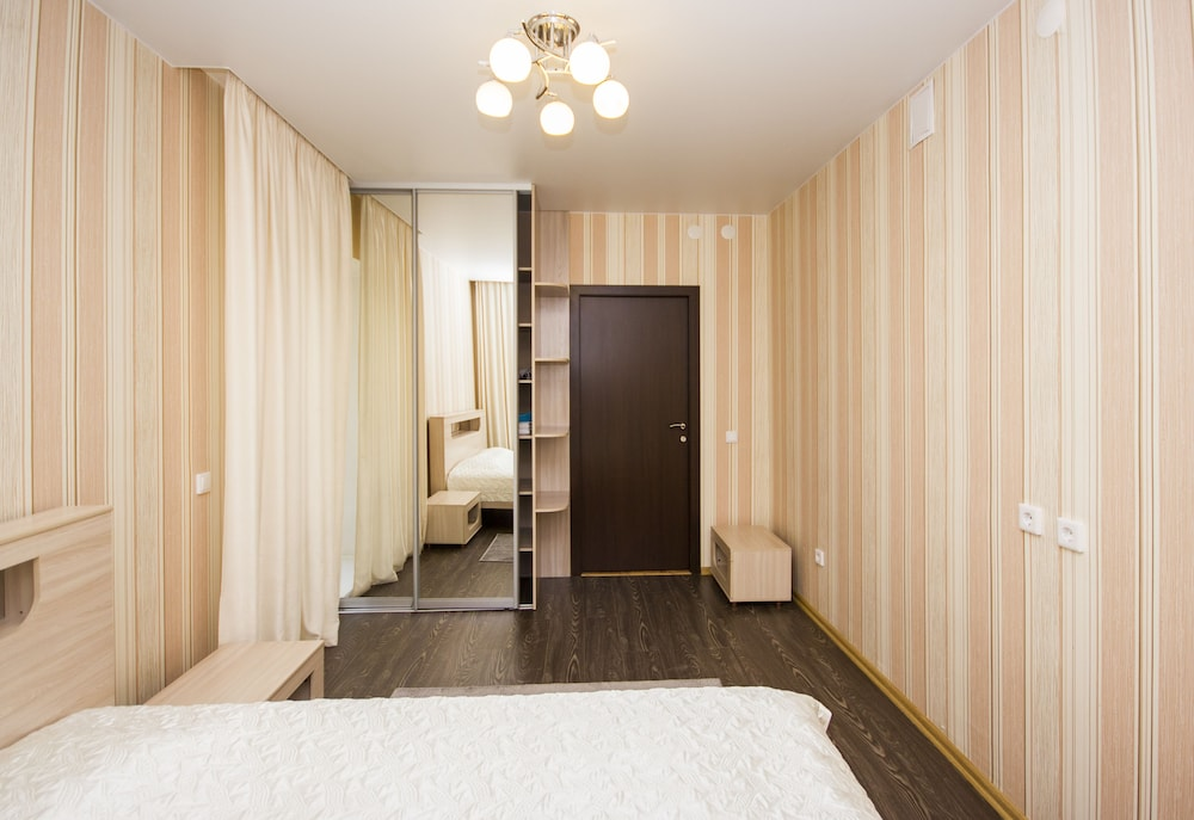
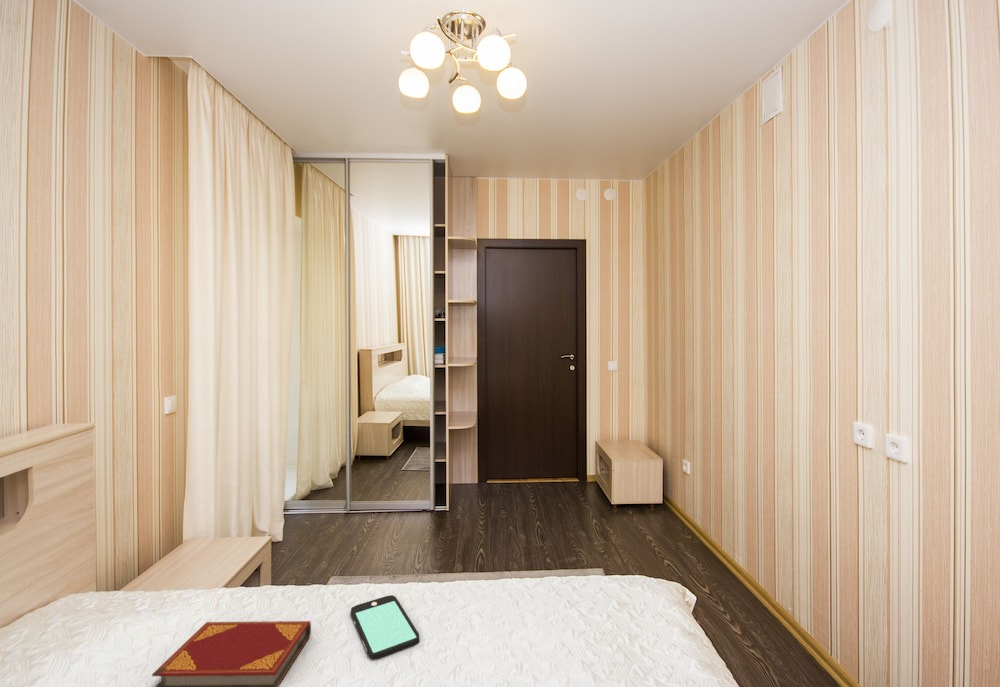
+ hardback book (238, 652)
+ tablet (383, 623)
